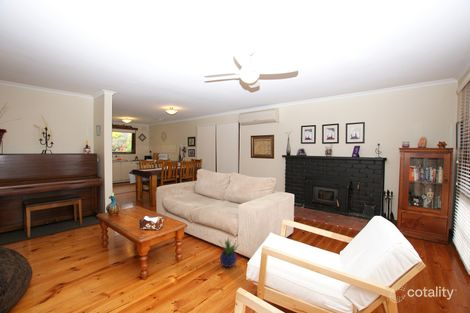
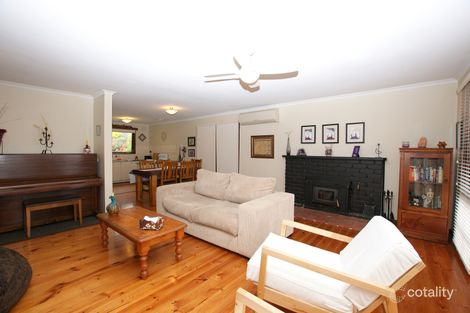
- potted plant (230, 251)
